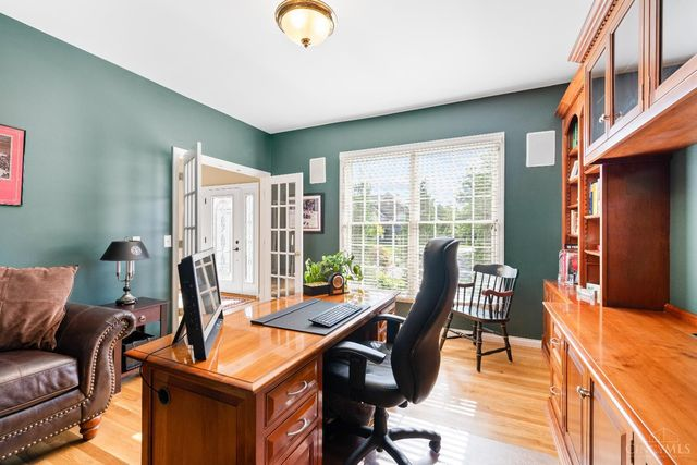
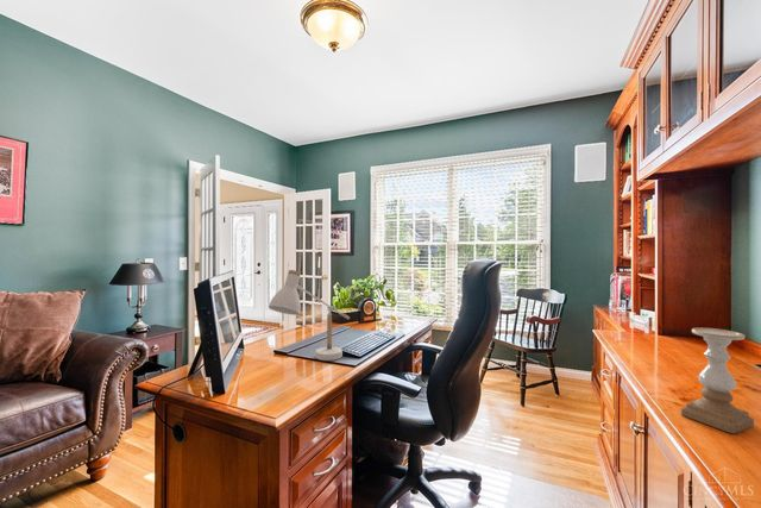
+ candle holder (716, 376)
+ desk lamp (327, 314)
